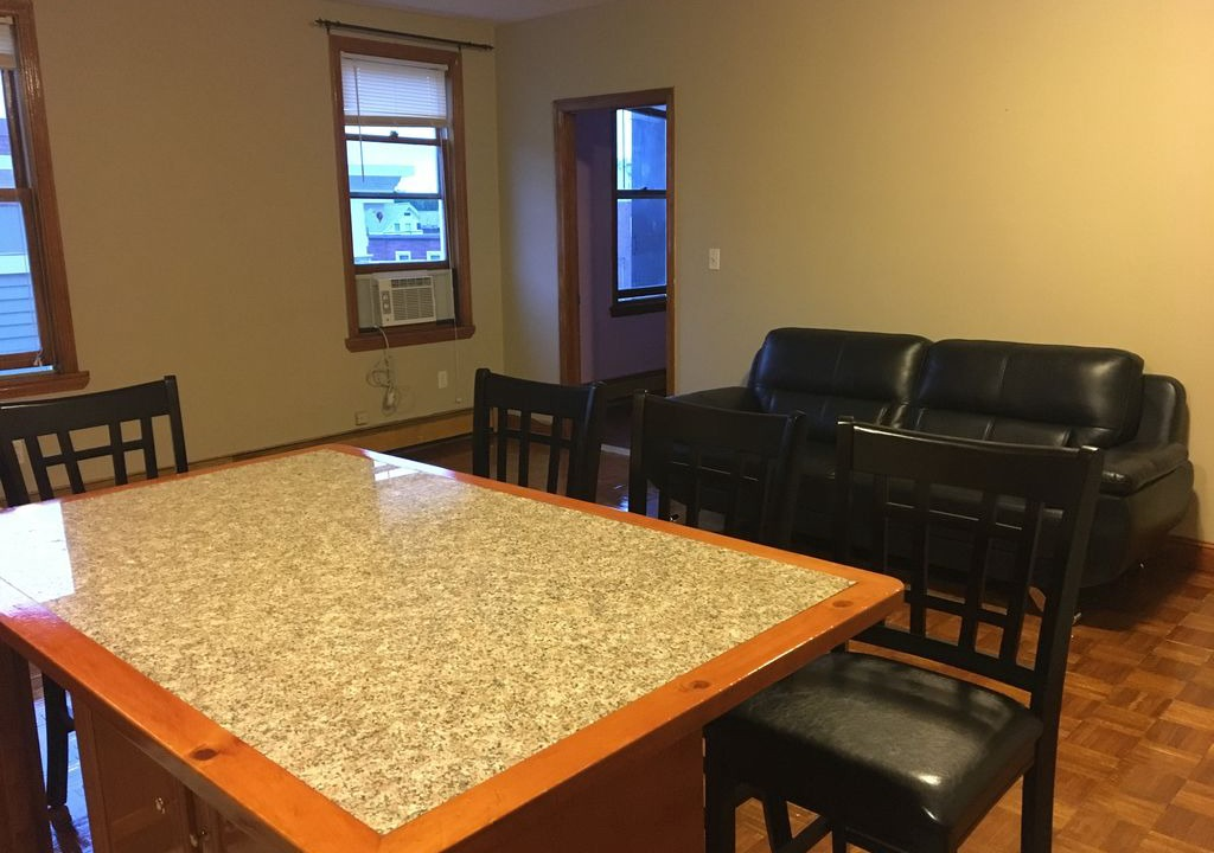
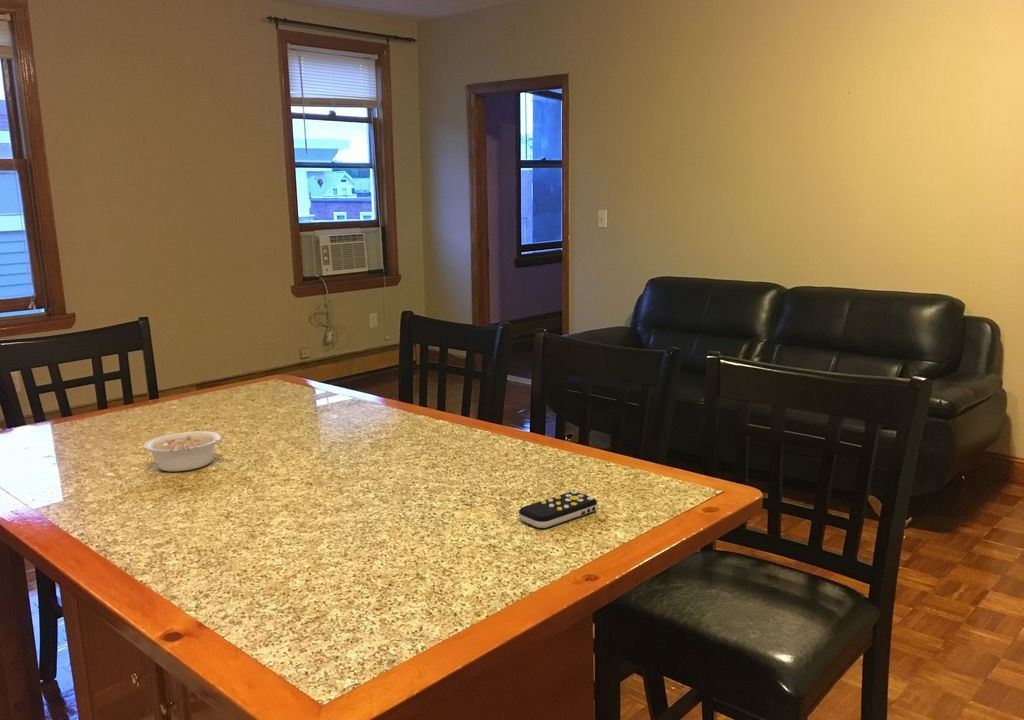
+ legume (187, 449)
+ remote control (558, 508)
